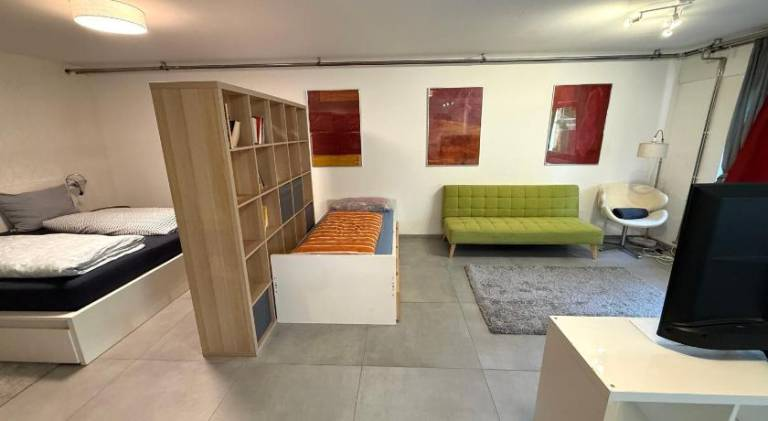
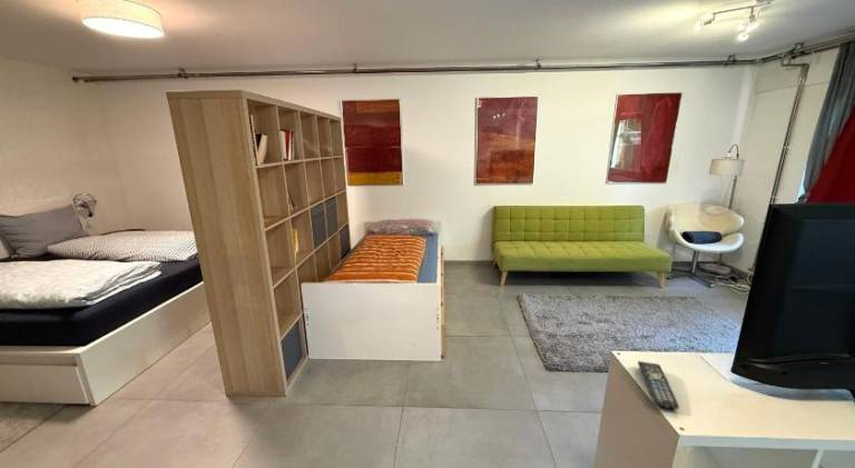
+ remote control (656, 381)
